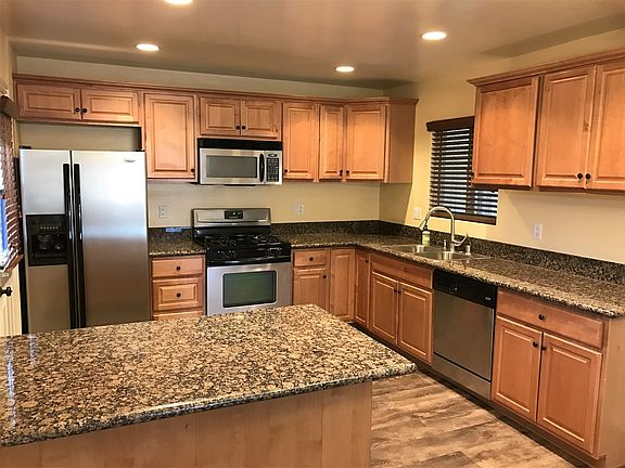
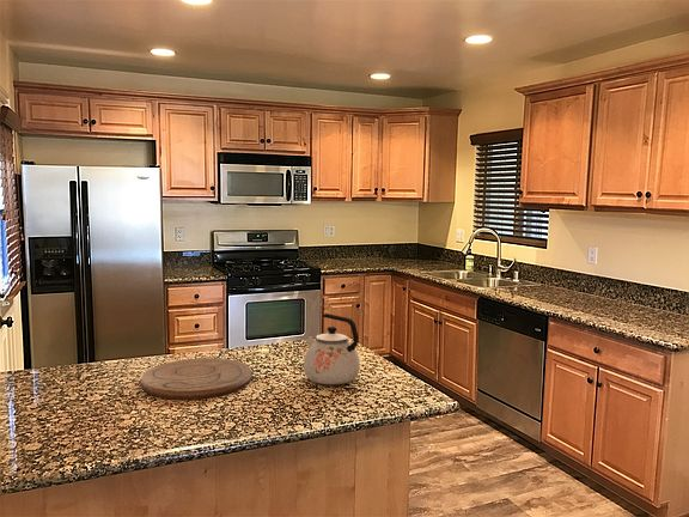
+ kettle (330, 347)
+ cutting board (197, 376)
